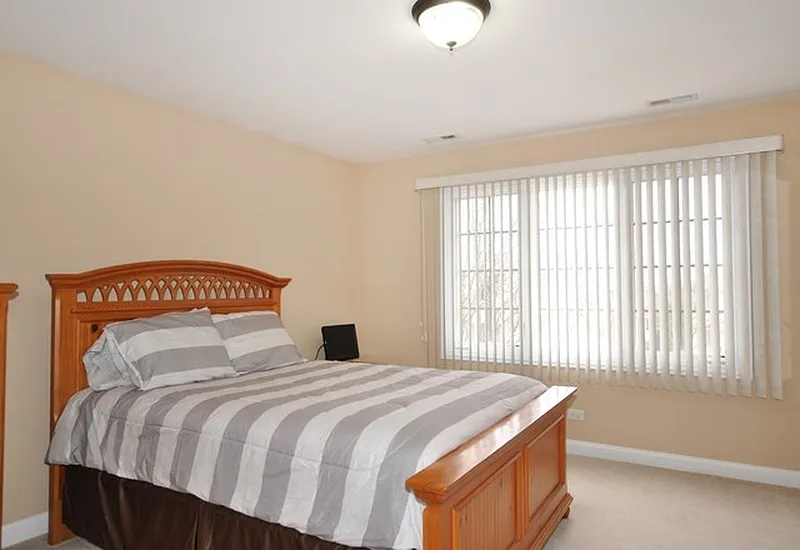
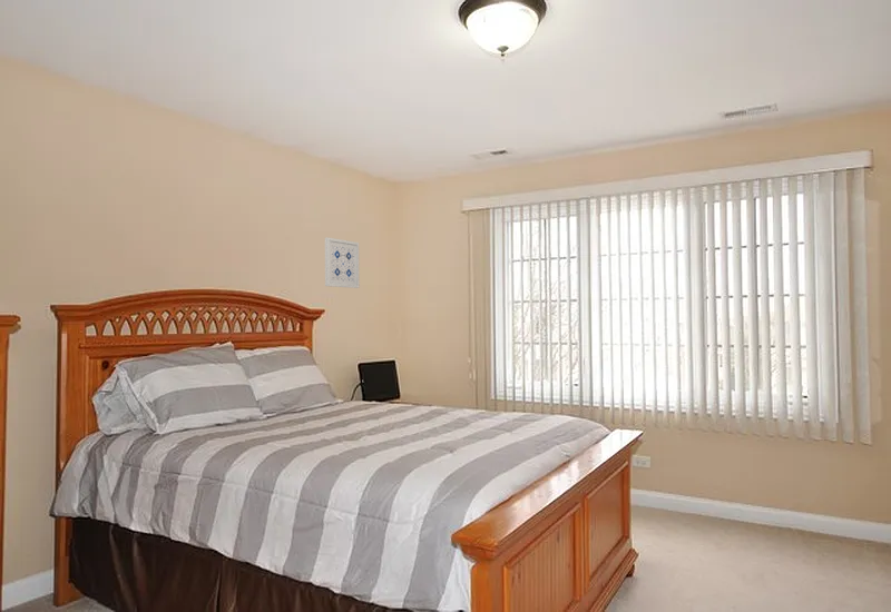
+ wall art (342, 263)
